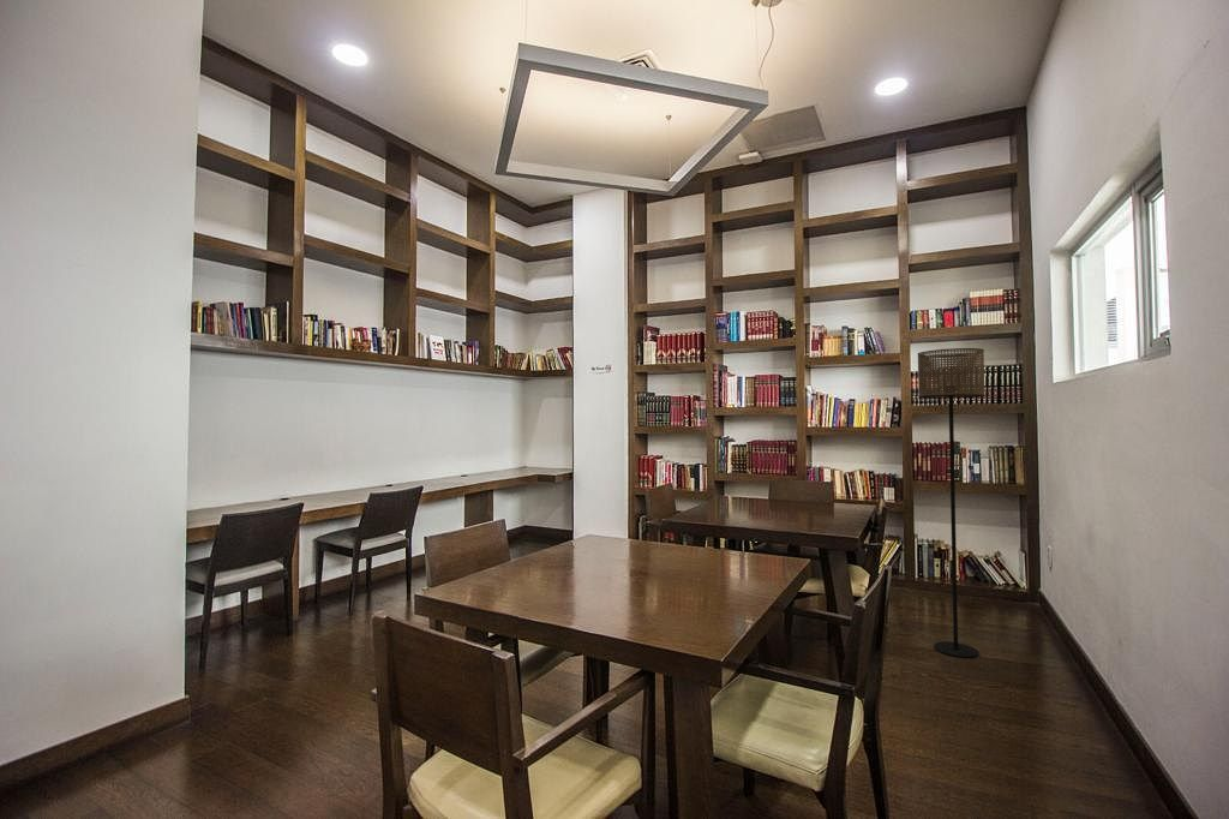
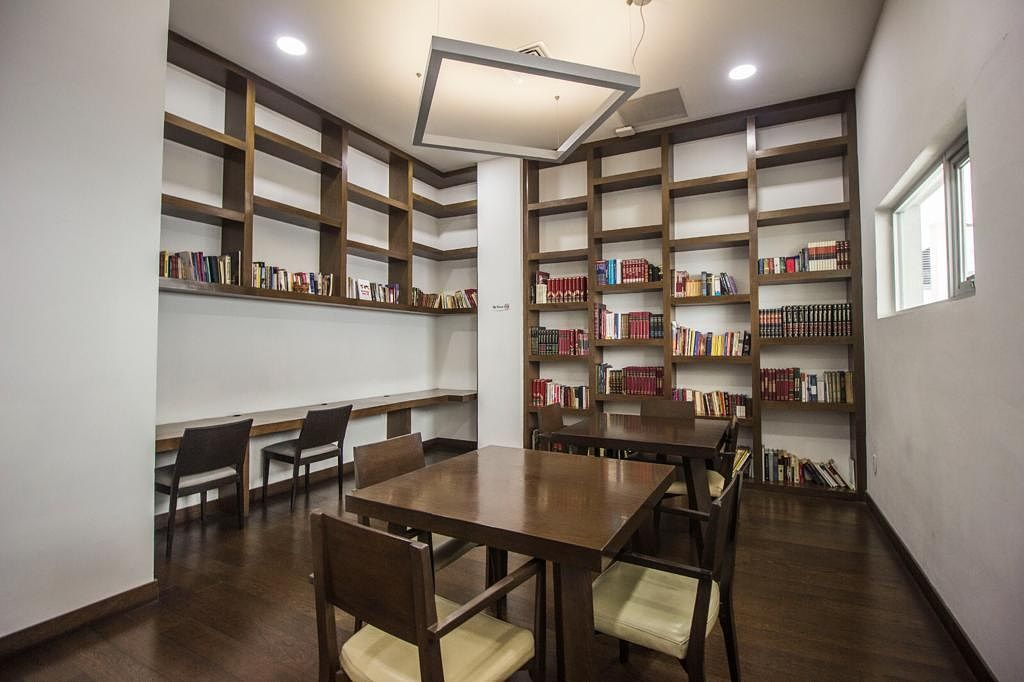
- floor lamp (952, 500)
